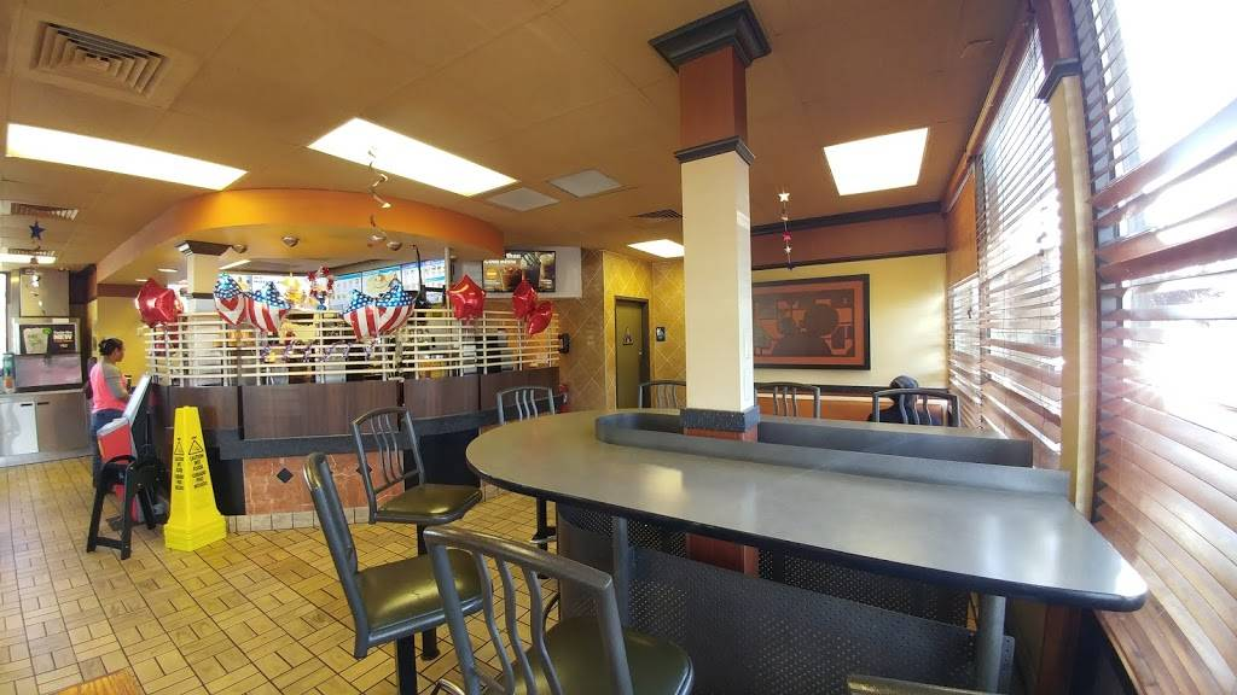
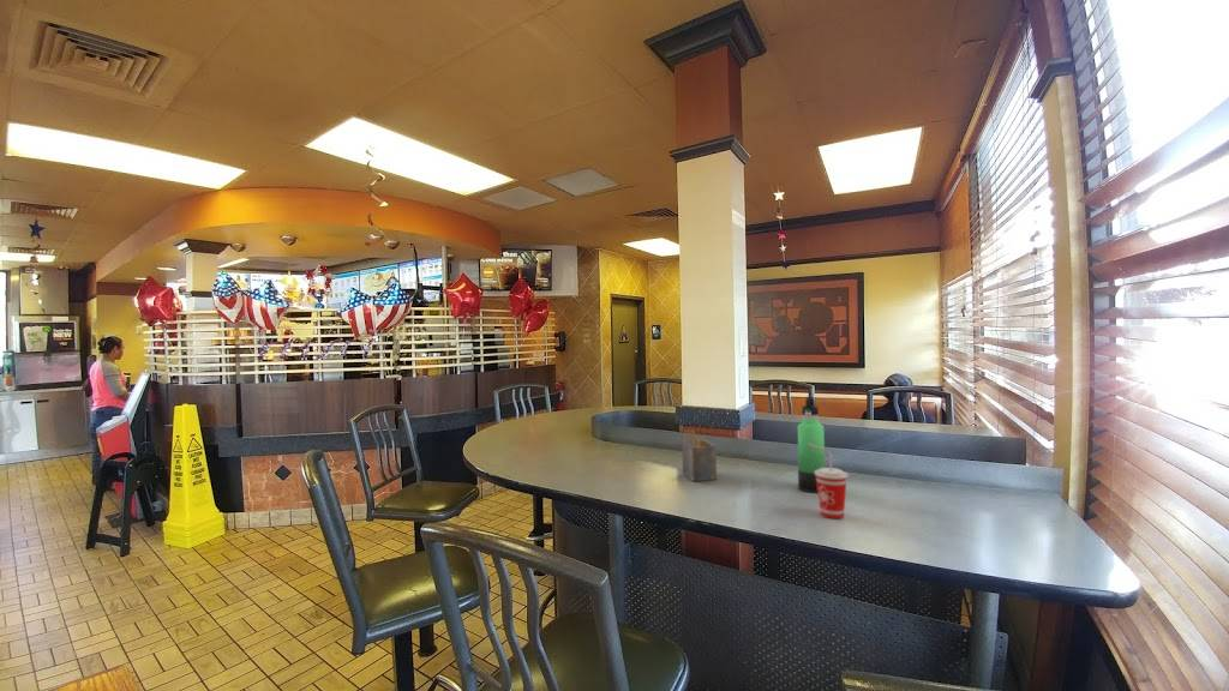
+ thermos bottle (810, 441)
+ napkin holder (699, 453)
+ beverage cup (827, 479)
